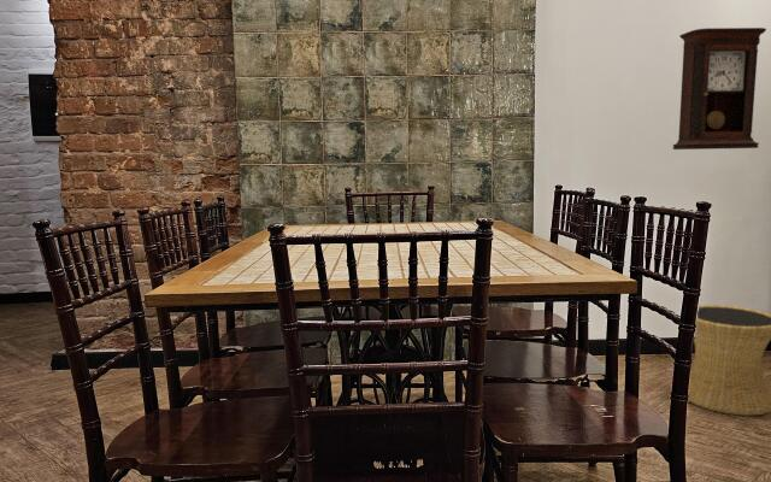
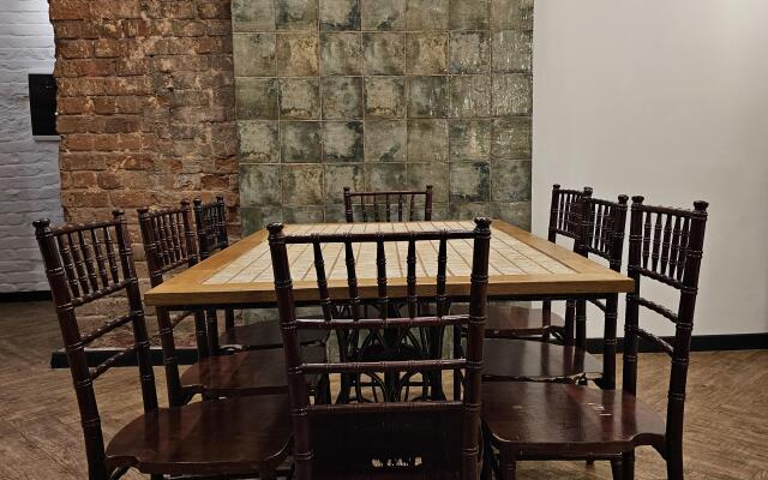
- pendulum clock (720, 90)
- side table (726, 357)
